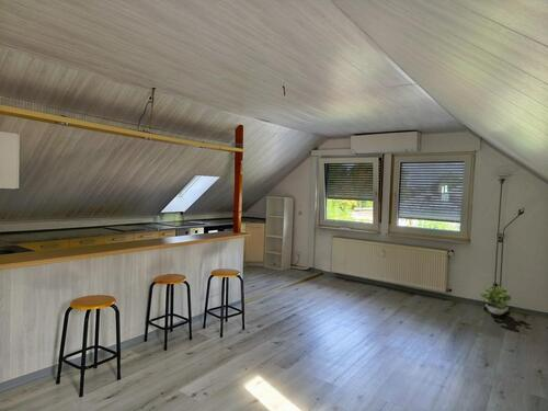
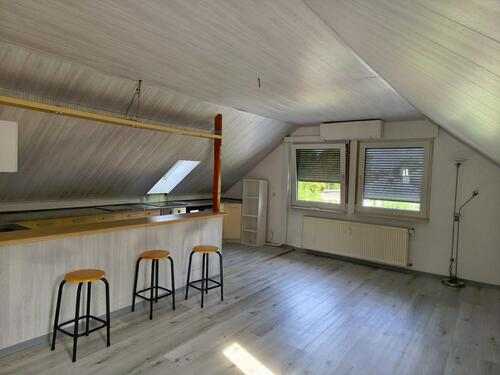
- potted plant (495, 298)
